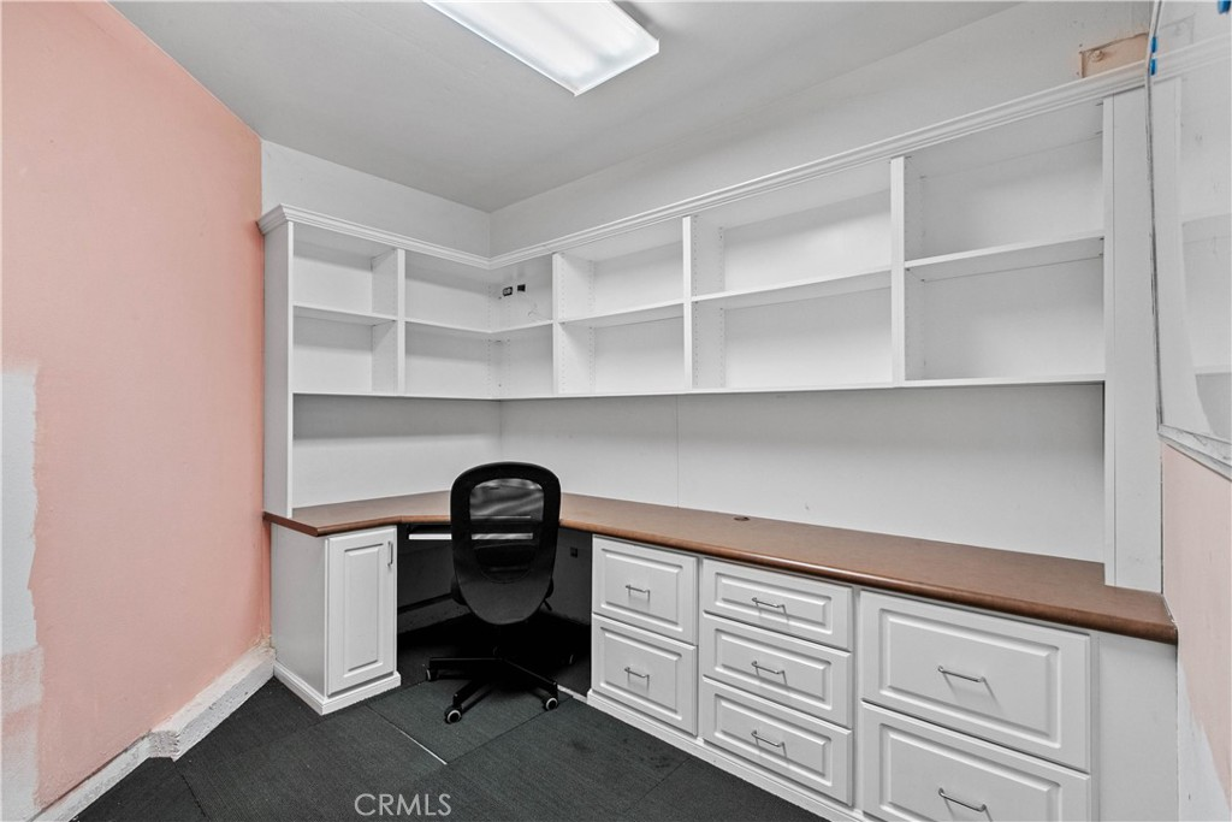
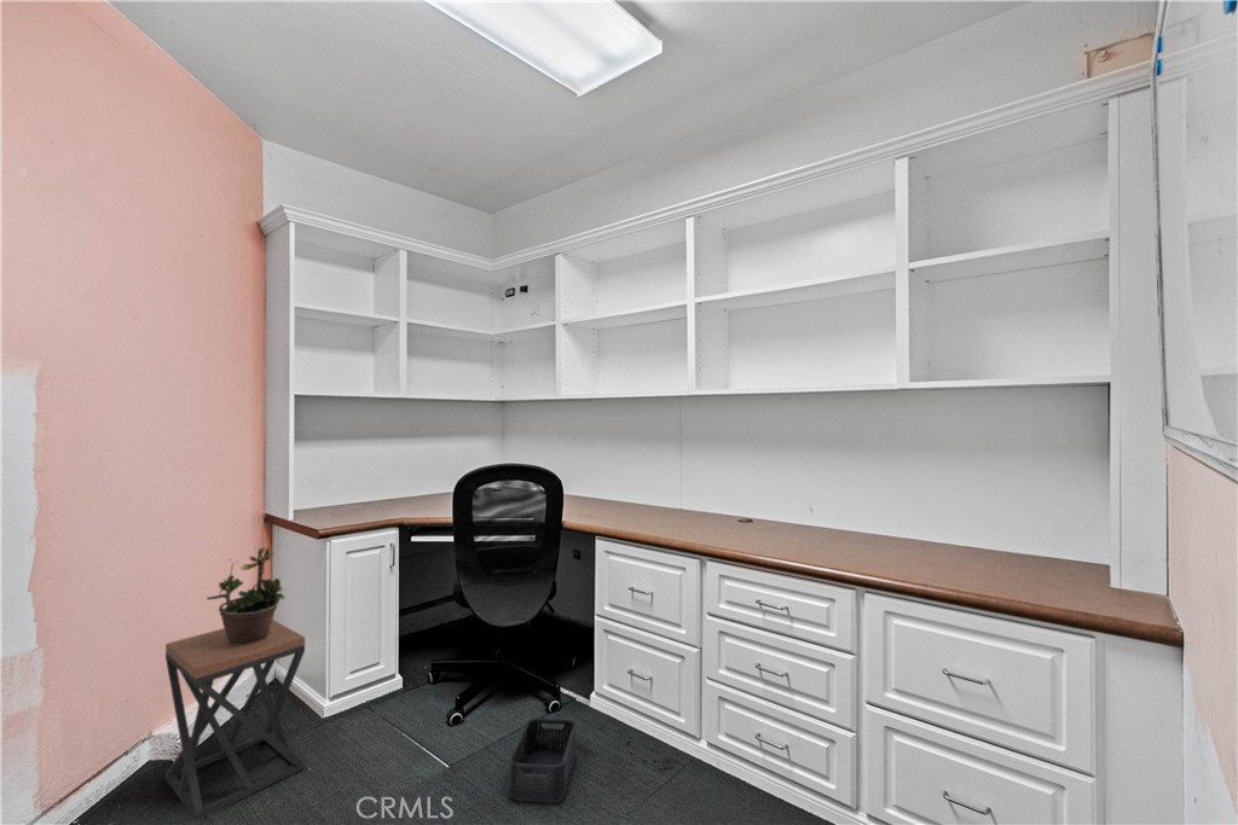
+ potted plant (251, 591)
+ storage bin (544, 757)
+ stool (235, 707)
